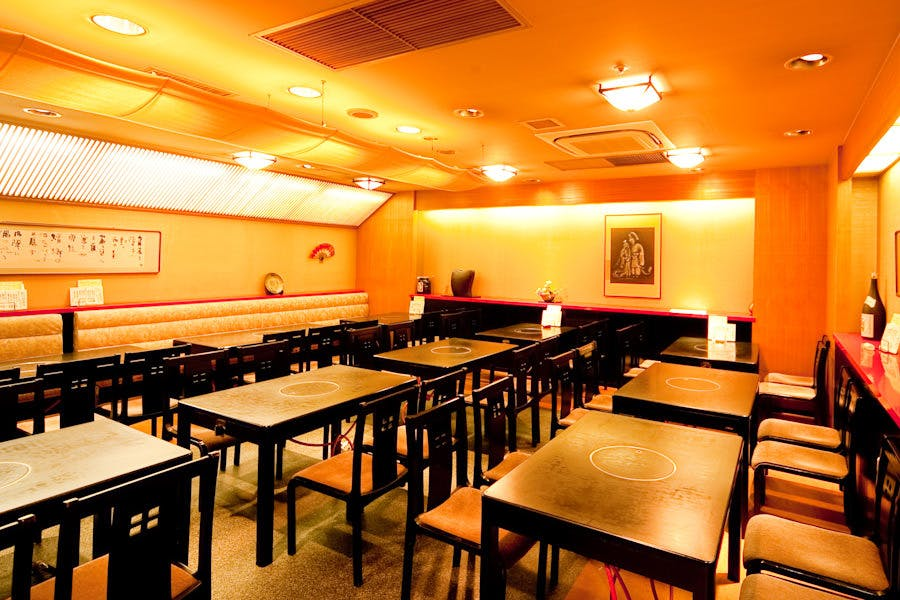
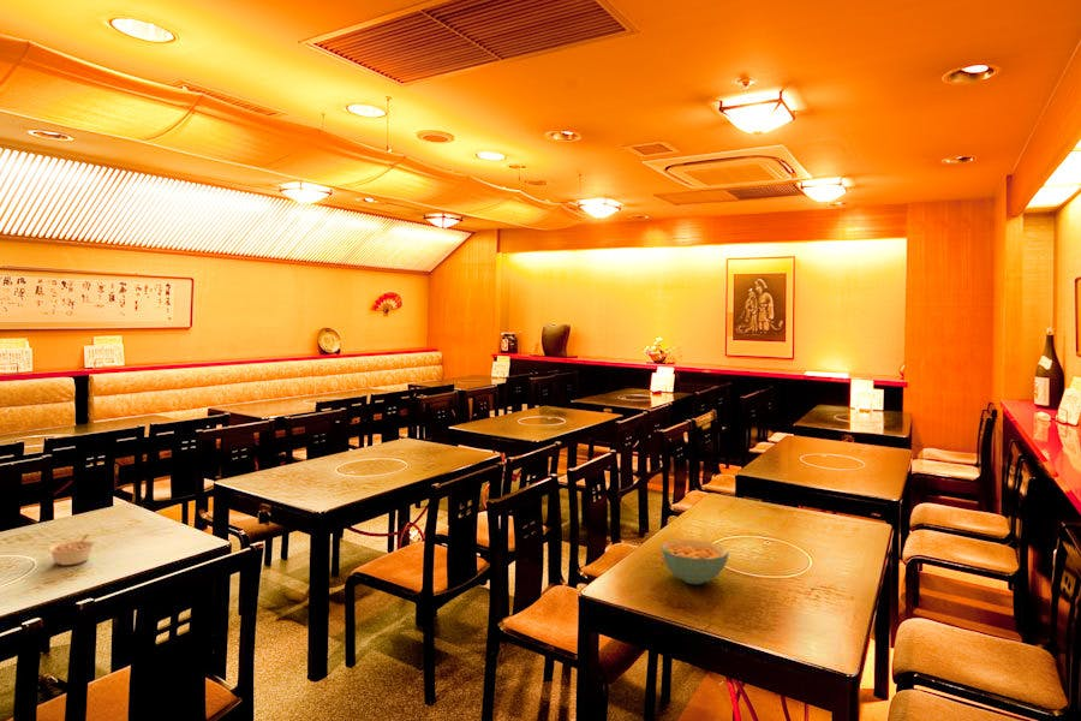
+ cereal bowl (693, 565)
+ legume (71, 550)
